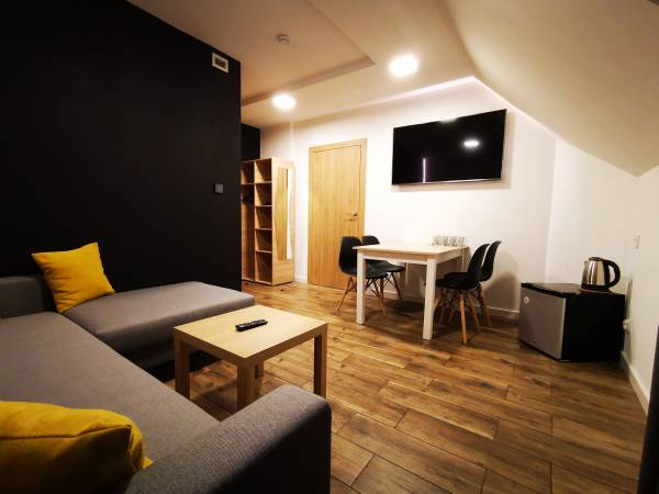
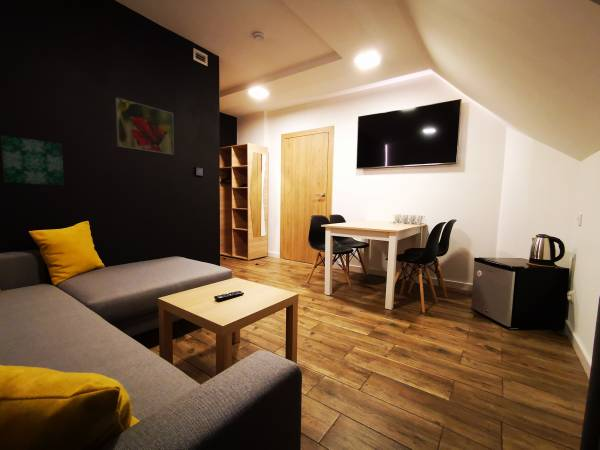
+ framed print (147, 128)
+ wall art (34, 162)
